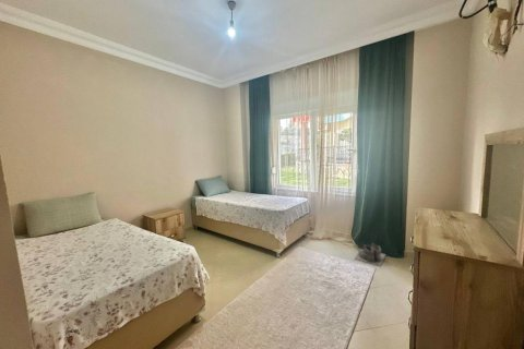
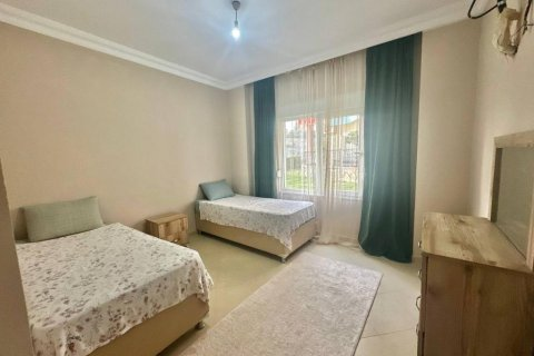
- boots (370, 250)
